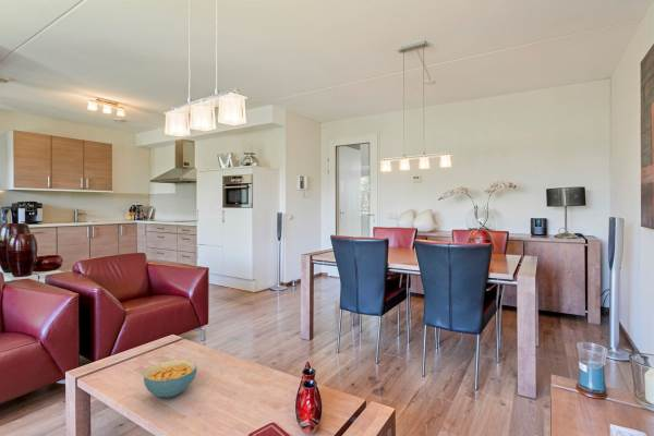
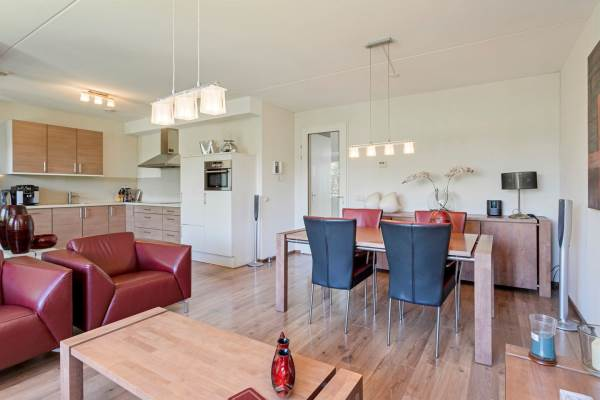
- cereal bowl (170, 382)
